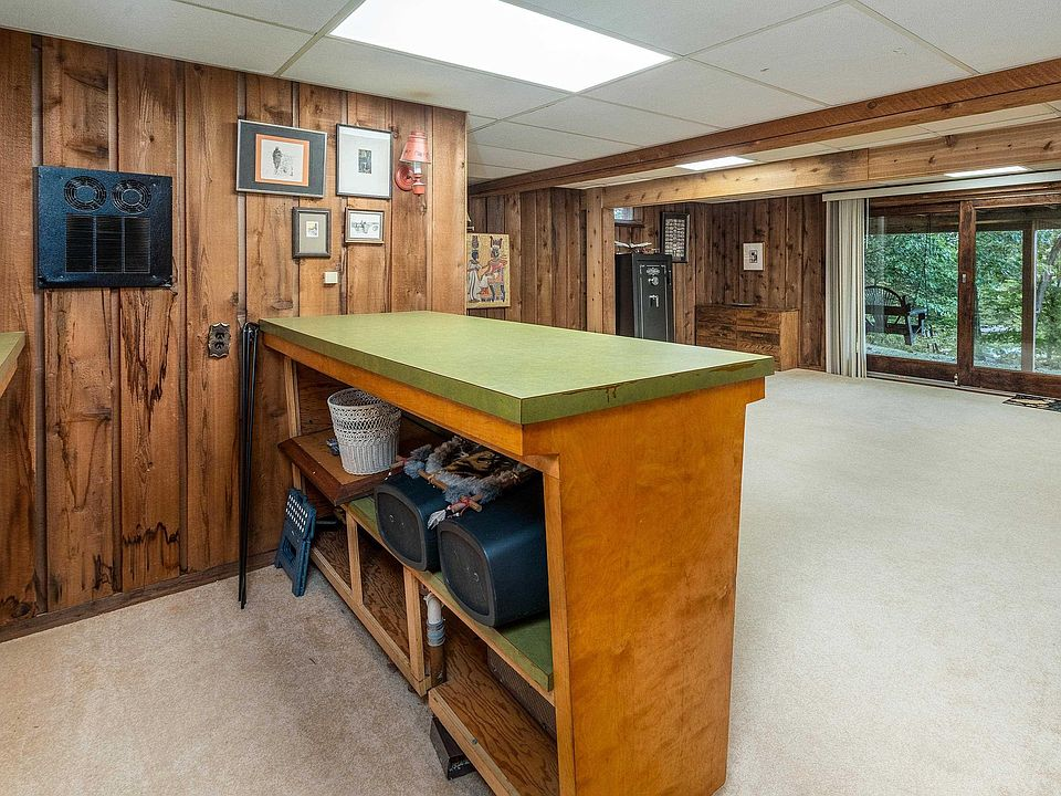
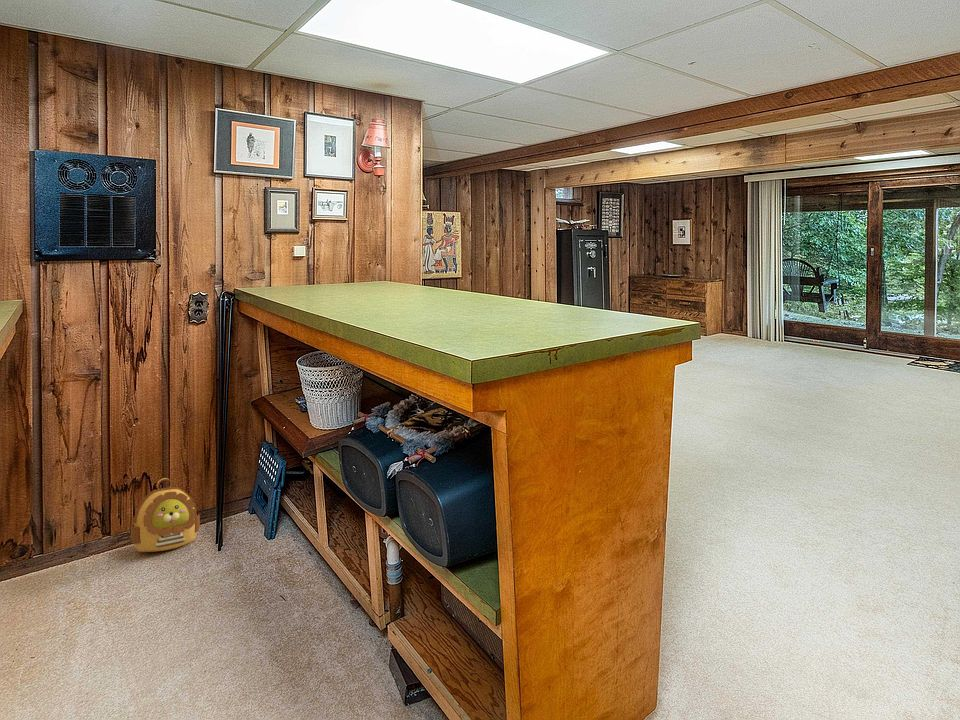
+ backpack (165, 512)
